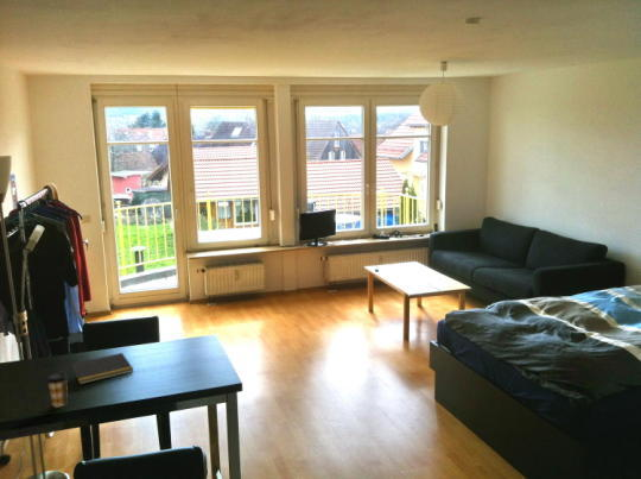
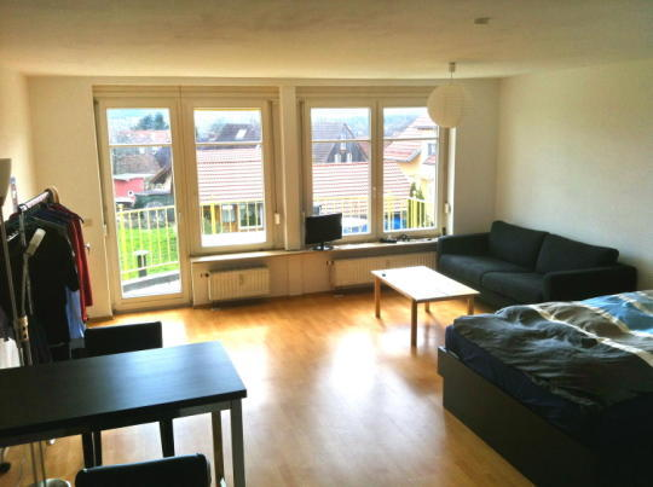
- coffee cup (58, 390)
- notepad (102, 367)
